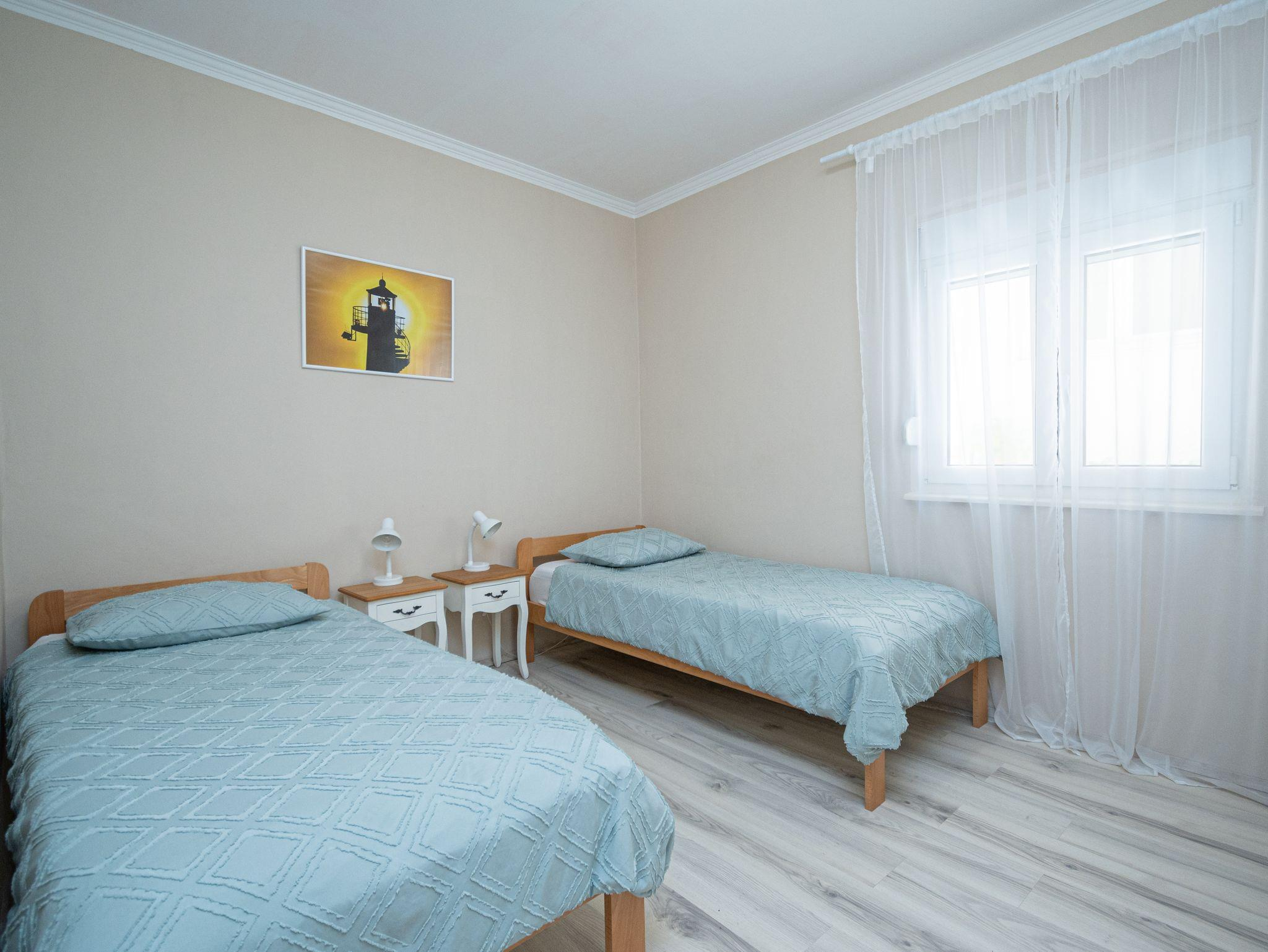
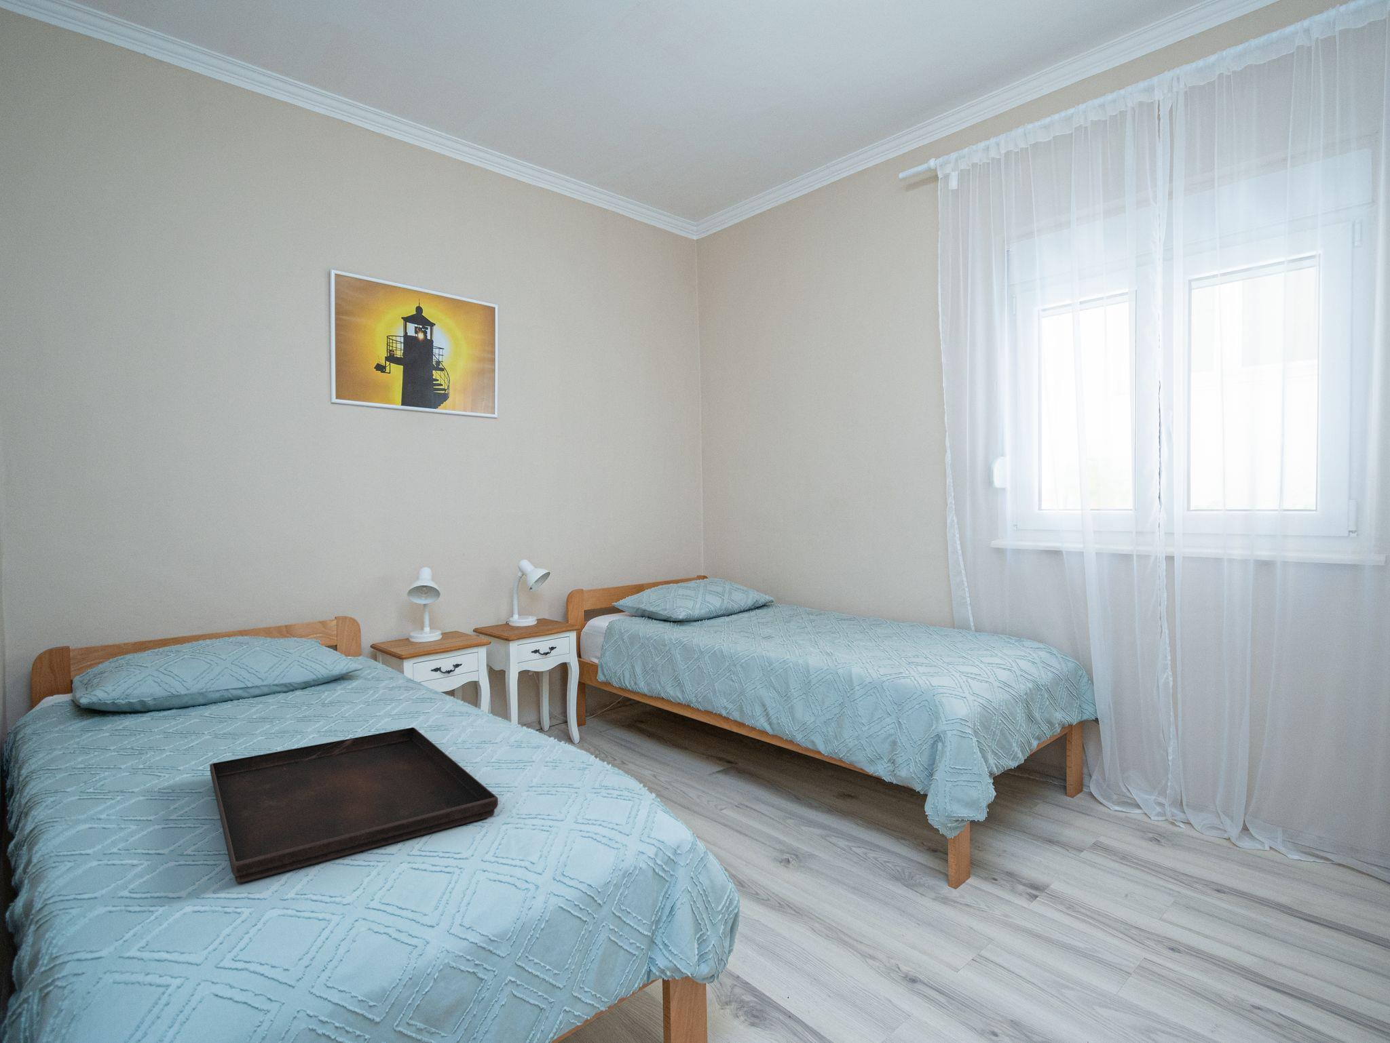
+ serving tray (345, 788)
